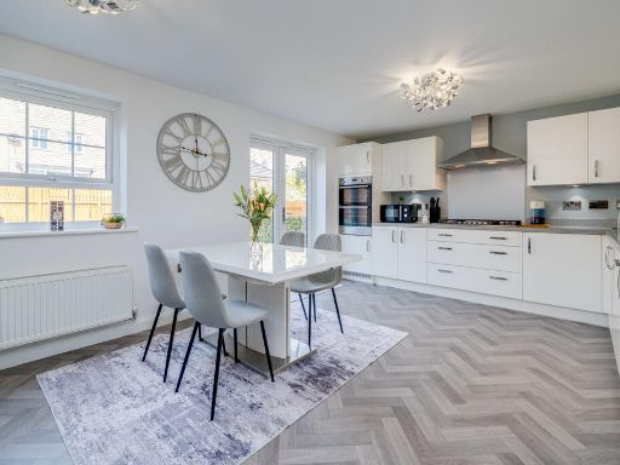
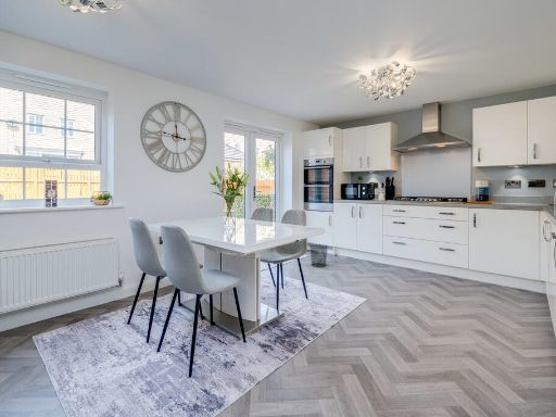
+ waste bin (318, 255)
